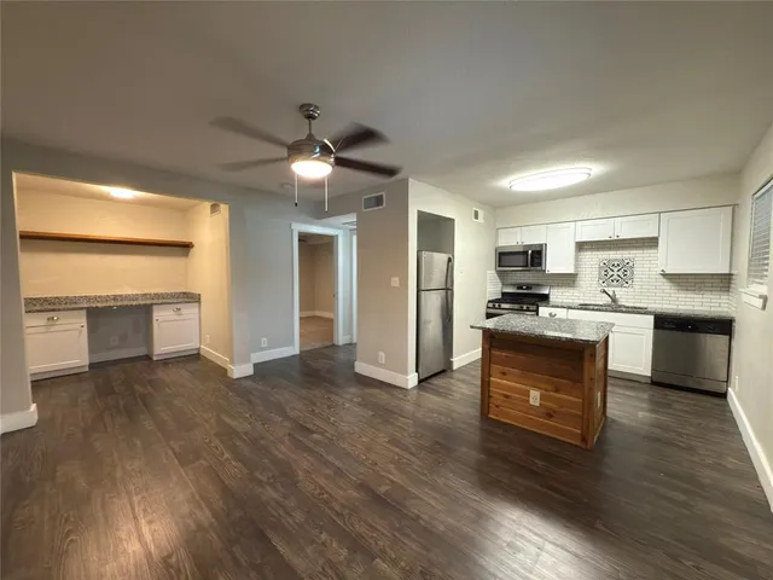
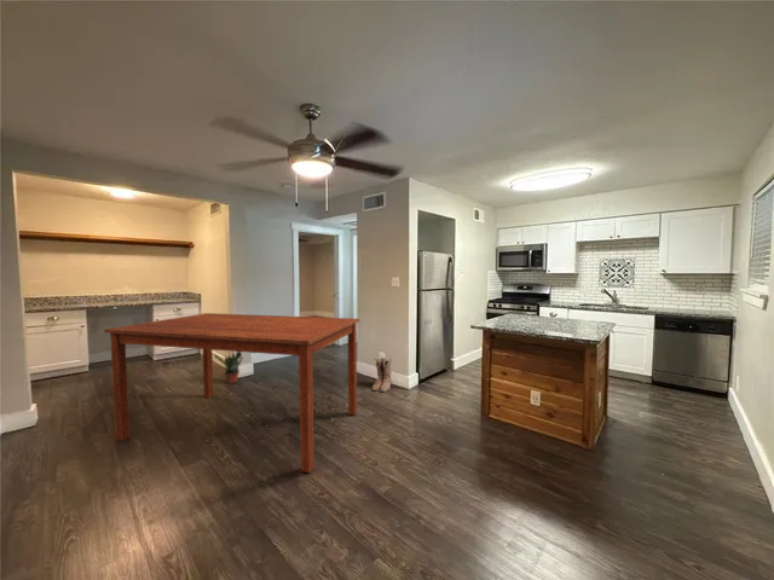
+ potted plant (229, 364)
+ boots (382, 372)
+ dining table (248, 352)
